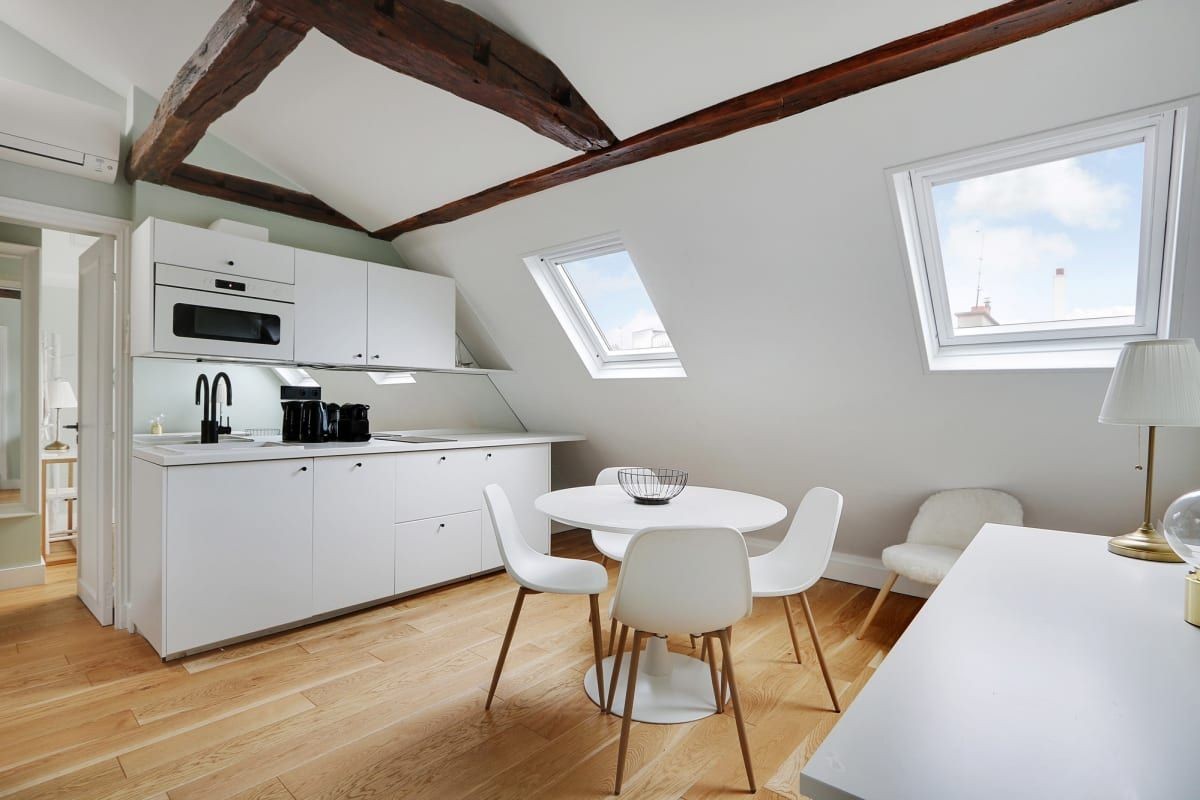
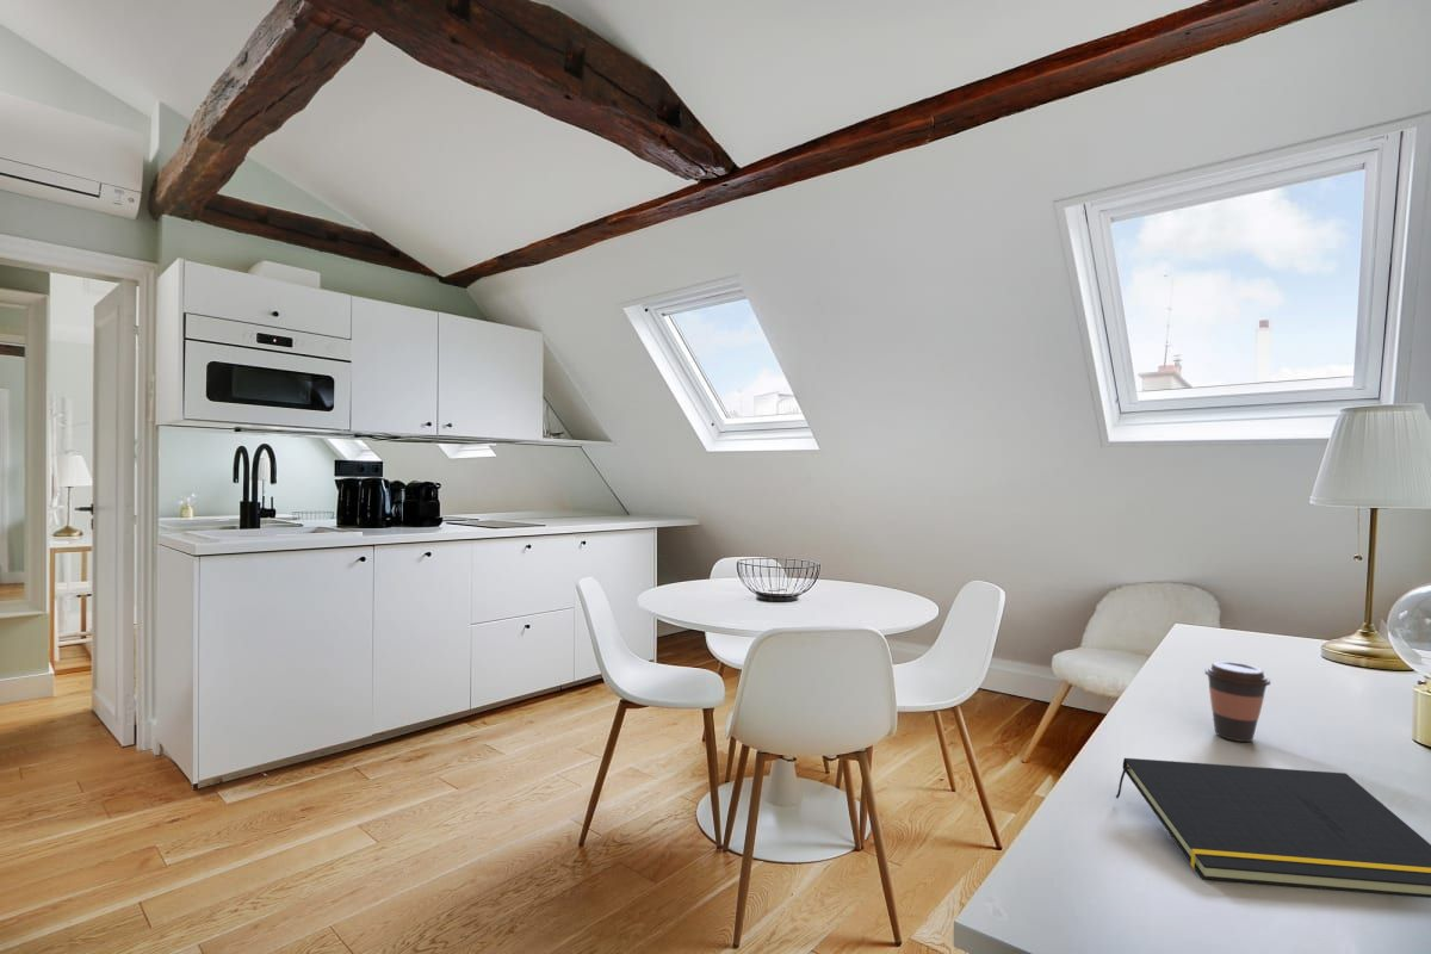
+ notepad (1280, 820)
+ coffee cup (1235, 701)
